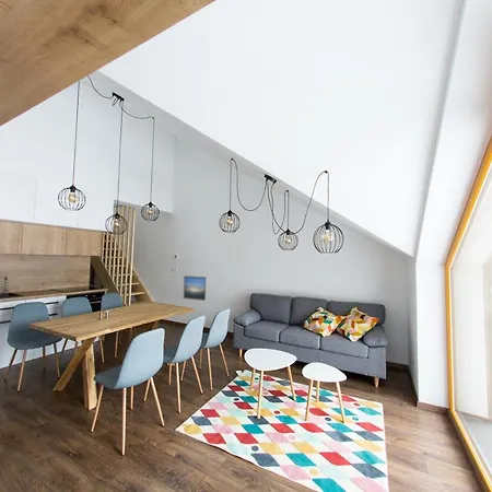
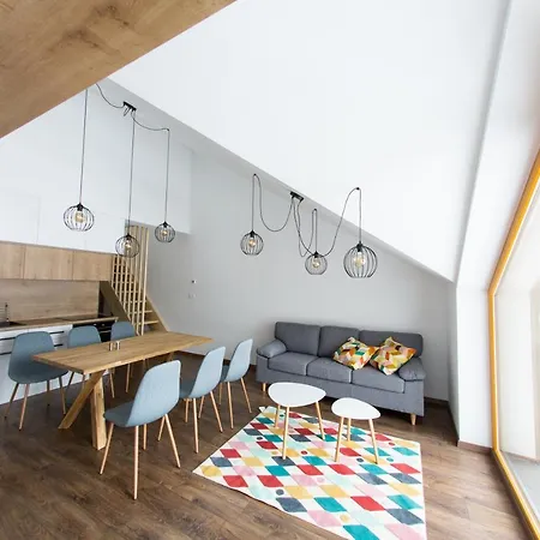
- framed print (195, 288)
